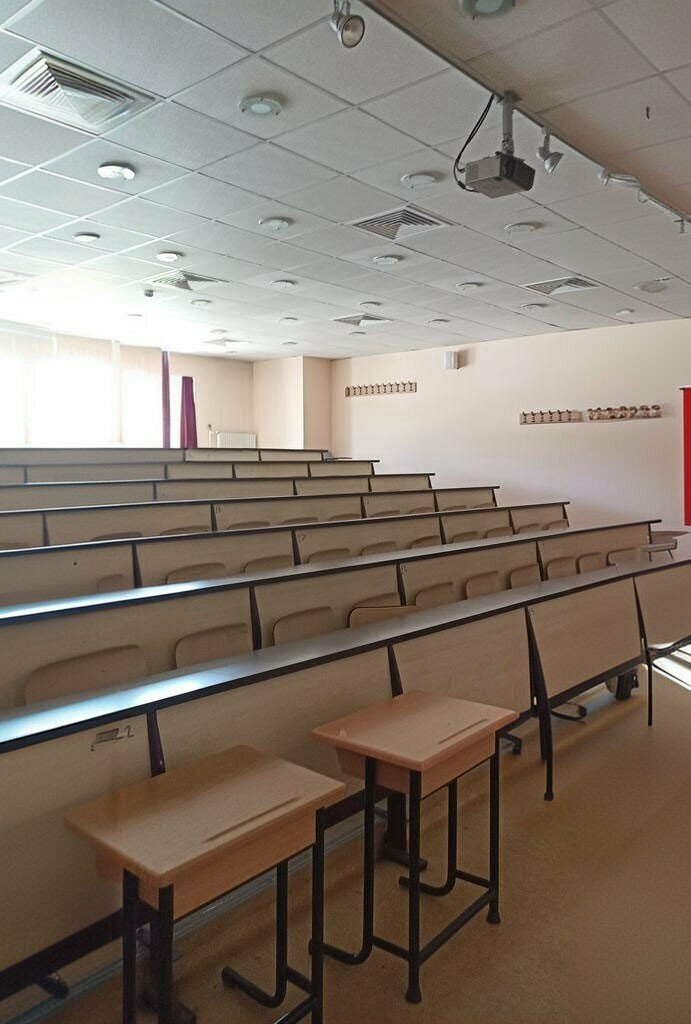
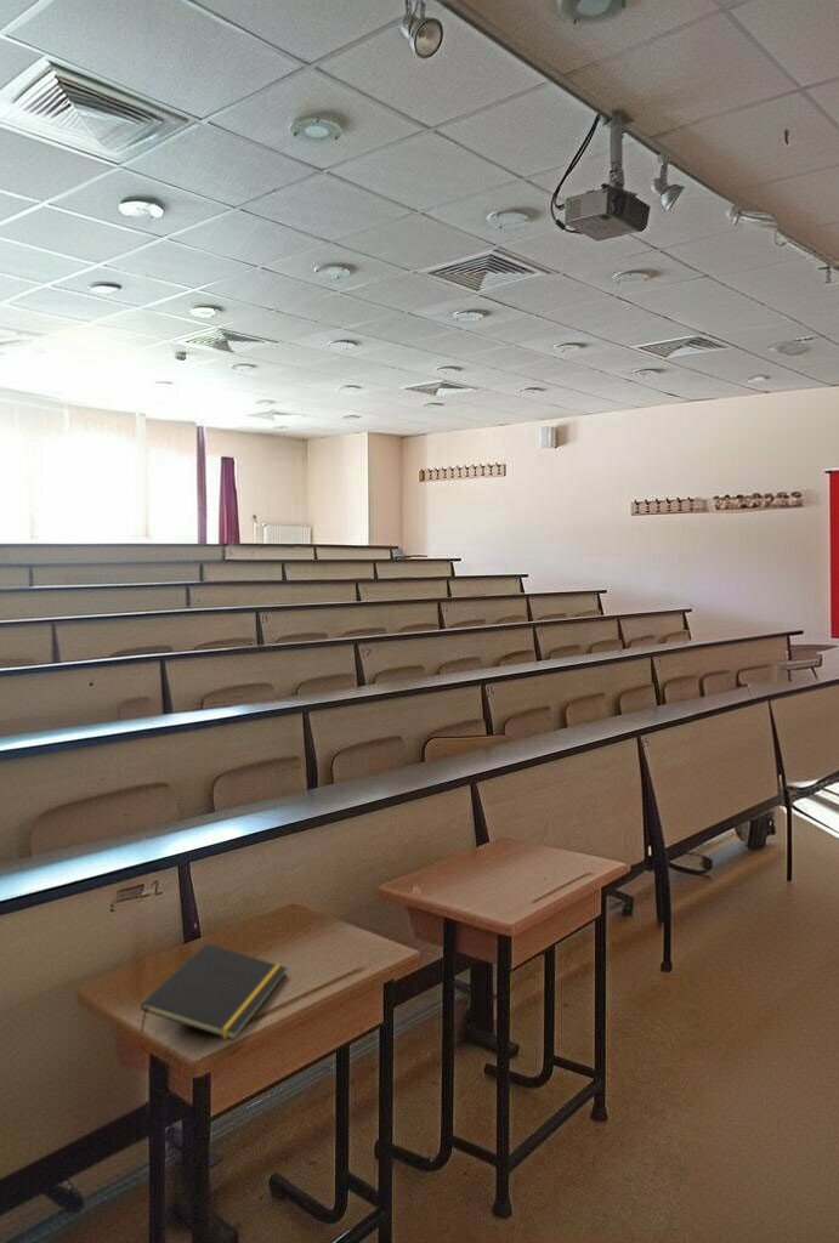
+ notepad (219, 987)
